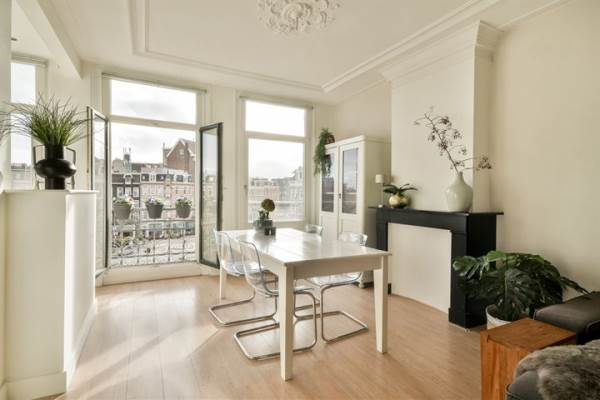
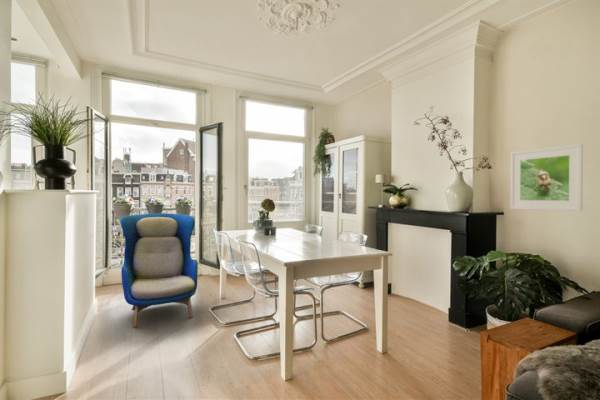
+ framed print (543, 179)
+ armchair (160, 263)
